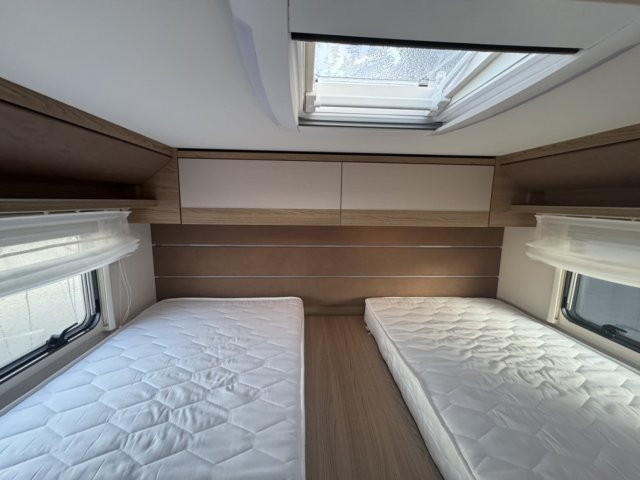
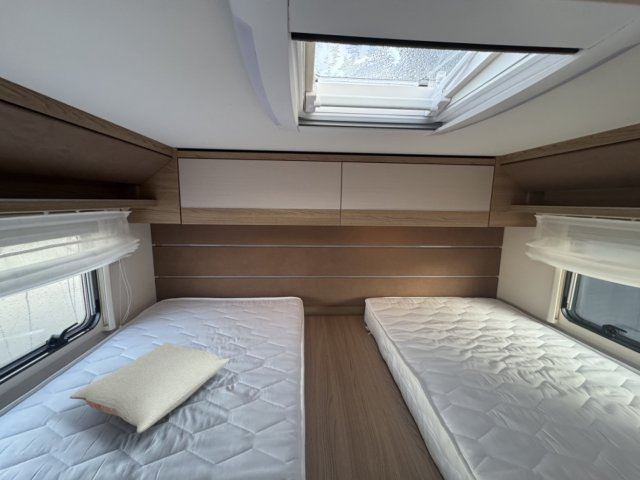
+ pillow (158, 377)
